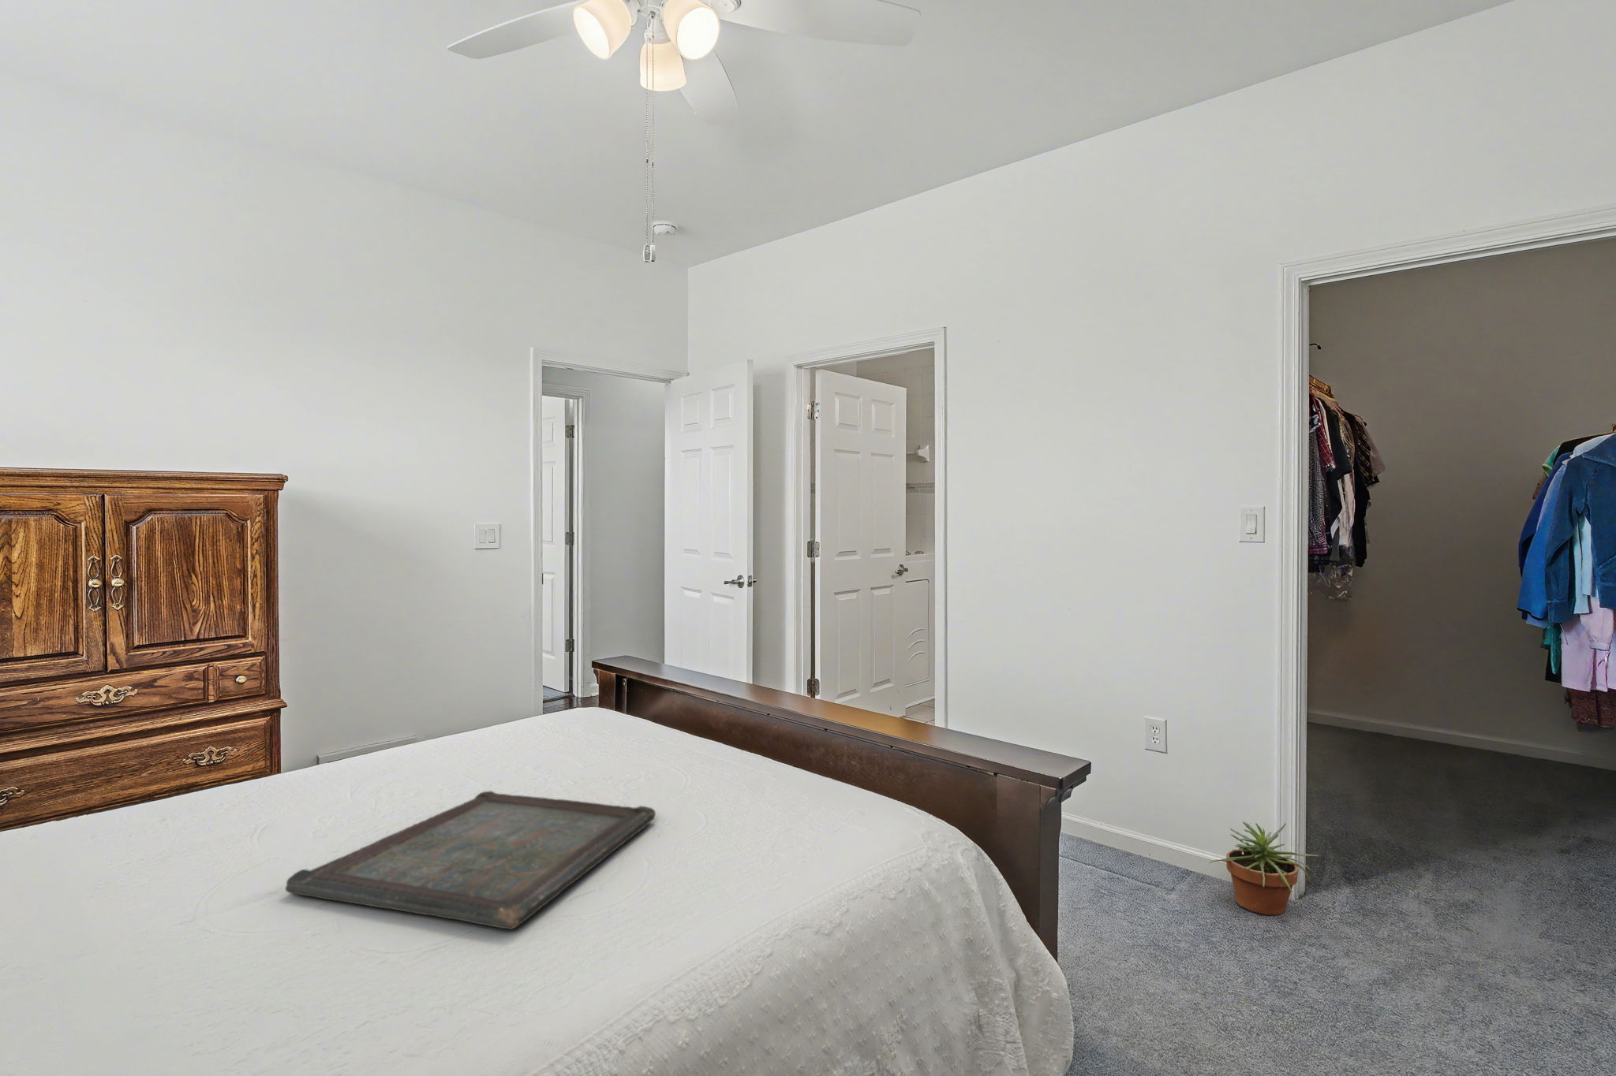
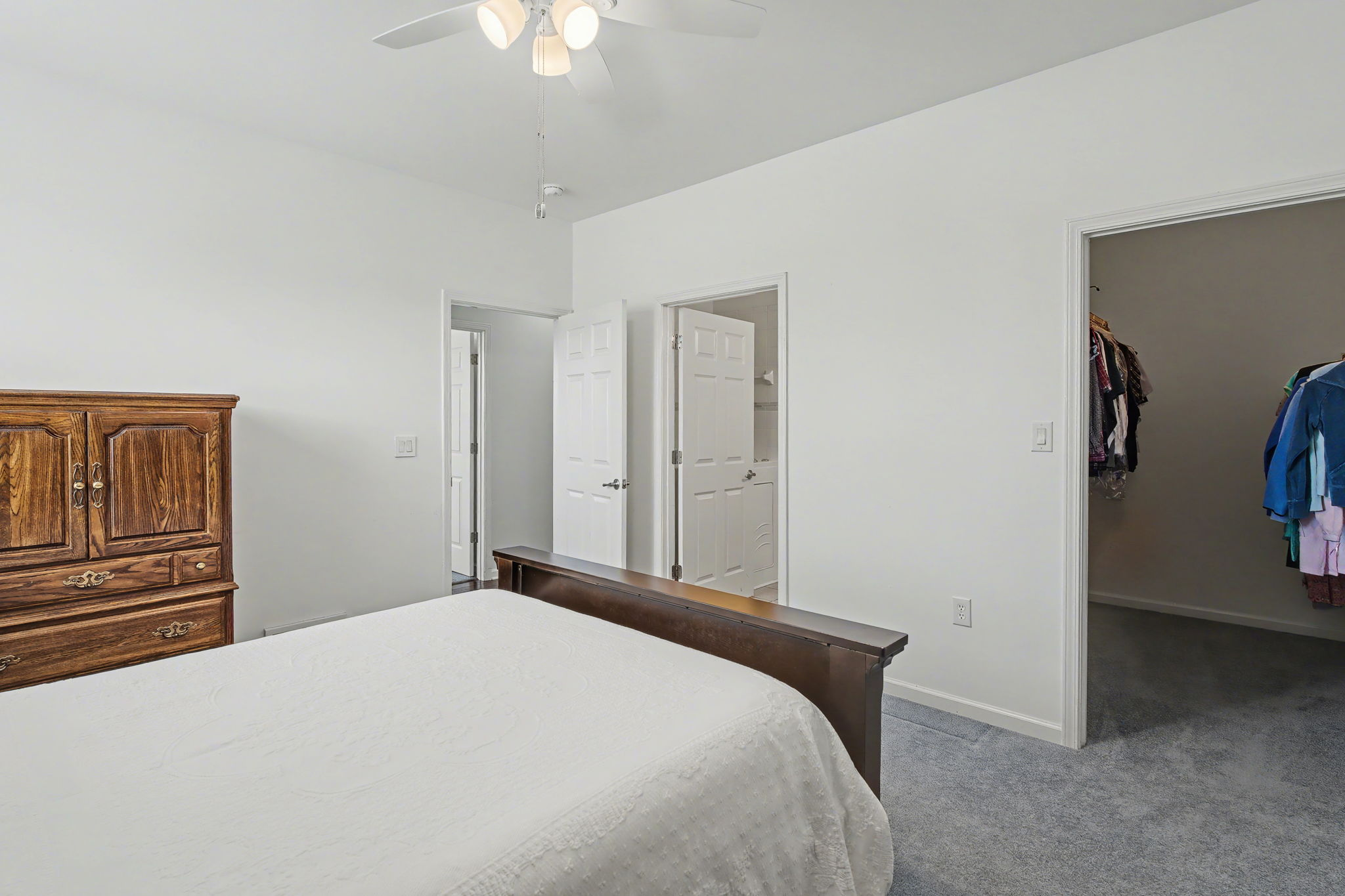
- potted plant (1263, 866)
- serving tray (495, 847)
